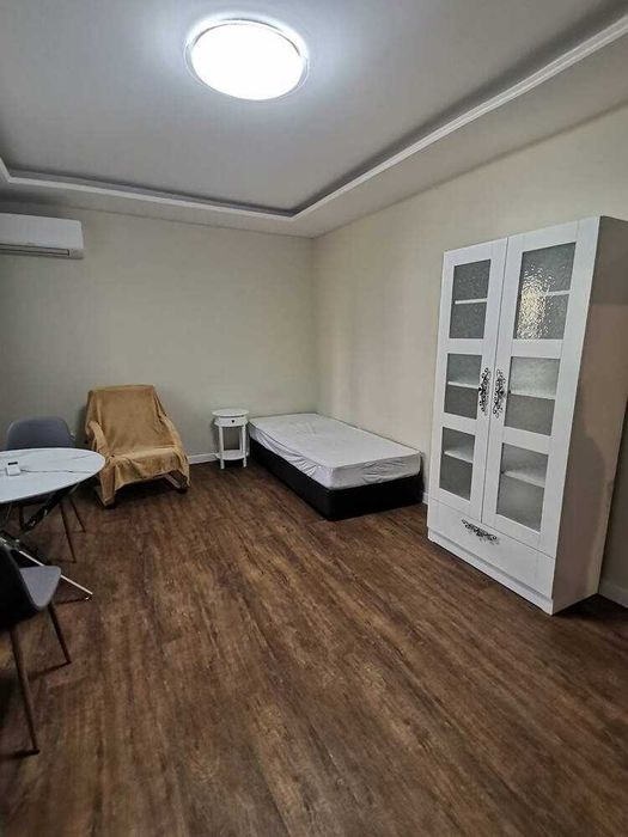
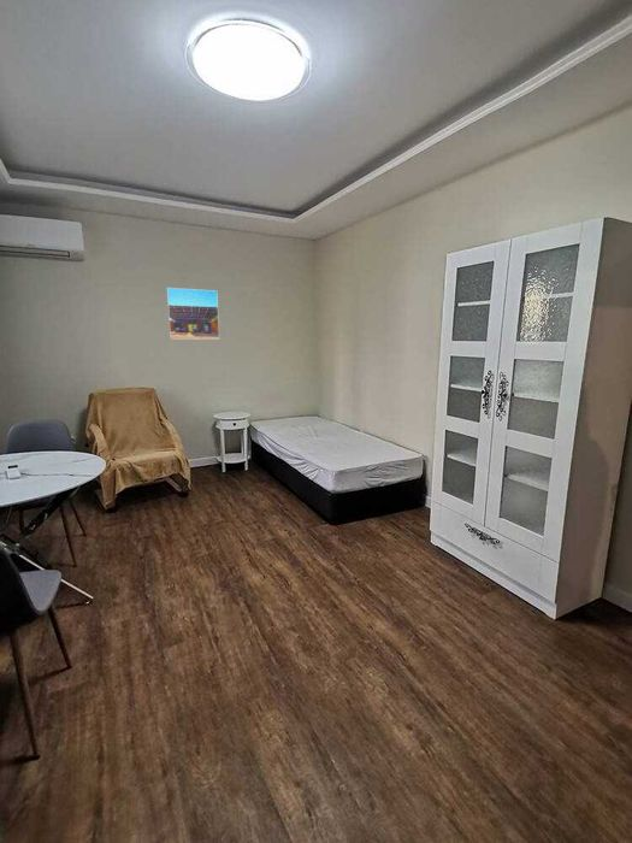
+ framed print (194, 314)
